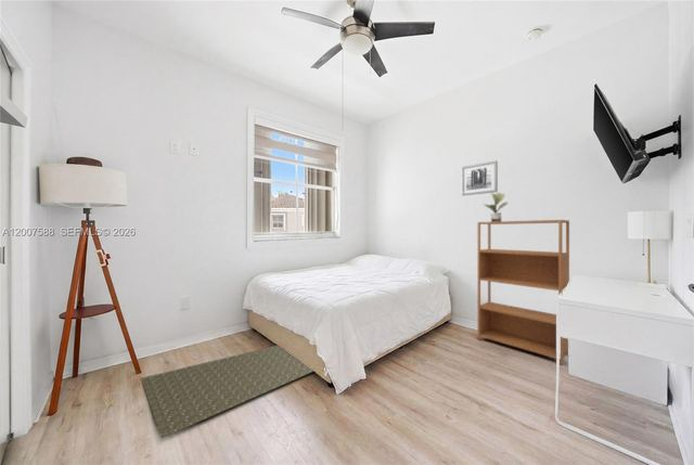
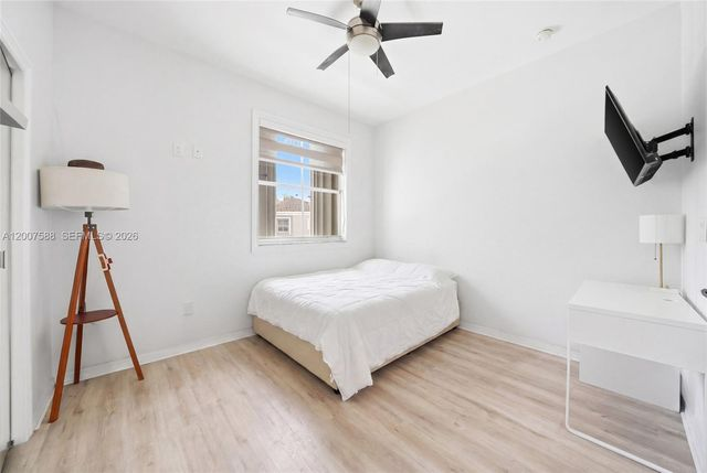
- wall art (478, 179)
- bookshelf (519, 284)
- floor mat (232, 361)
- potted plant (493, 206)
